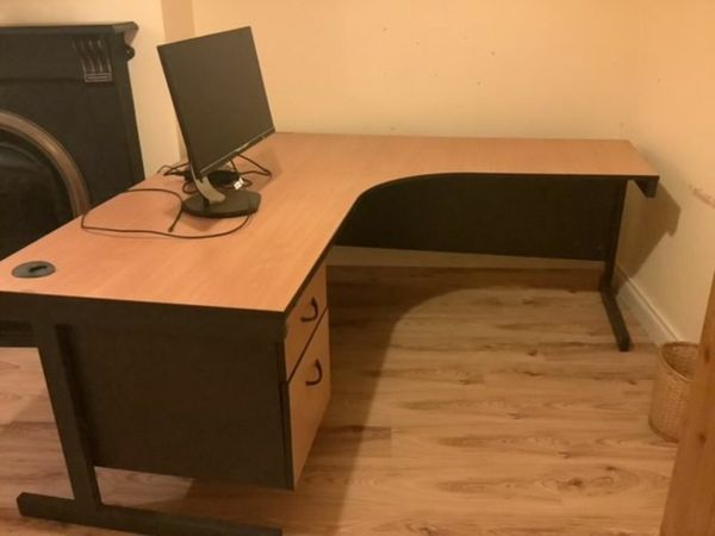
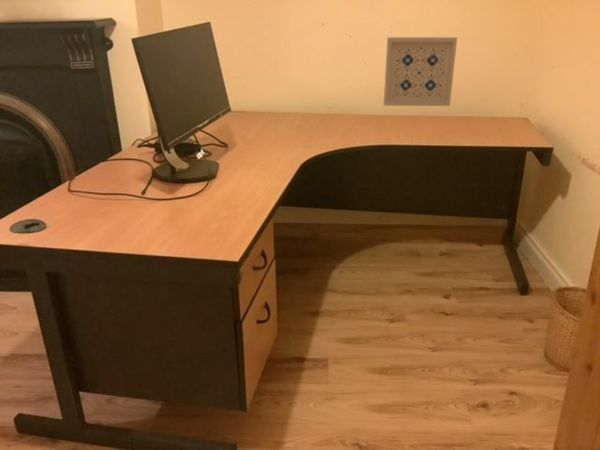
+ wall art (419, 72)
